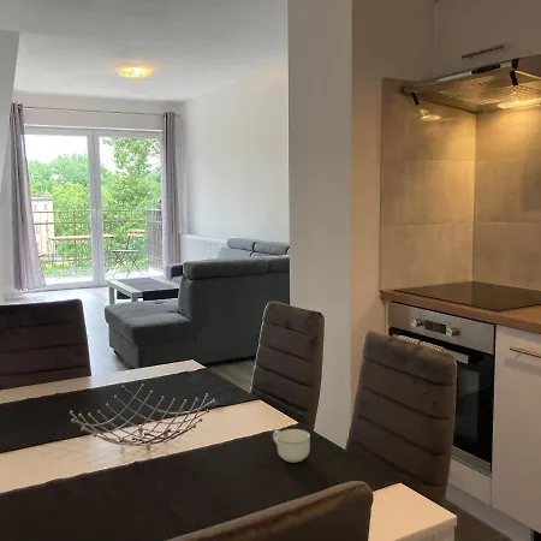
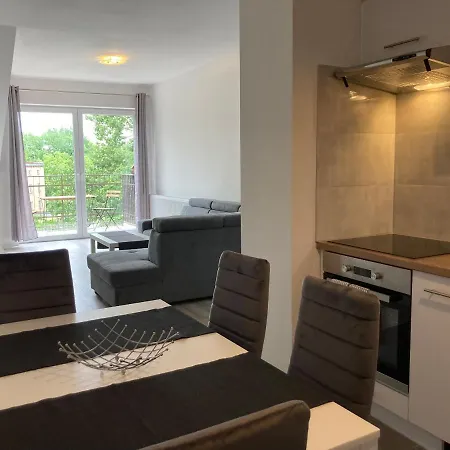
- cup (290, 445)
